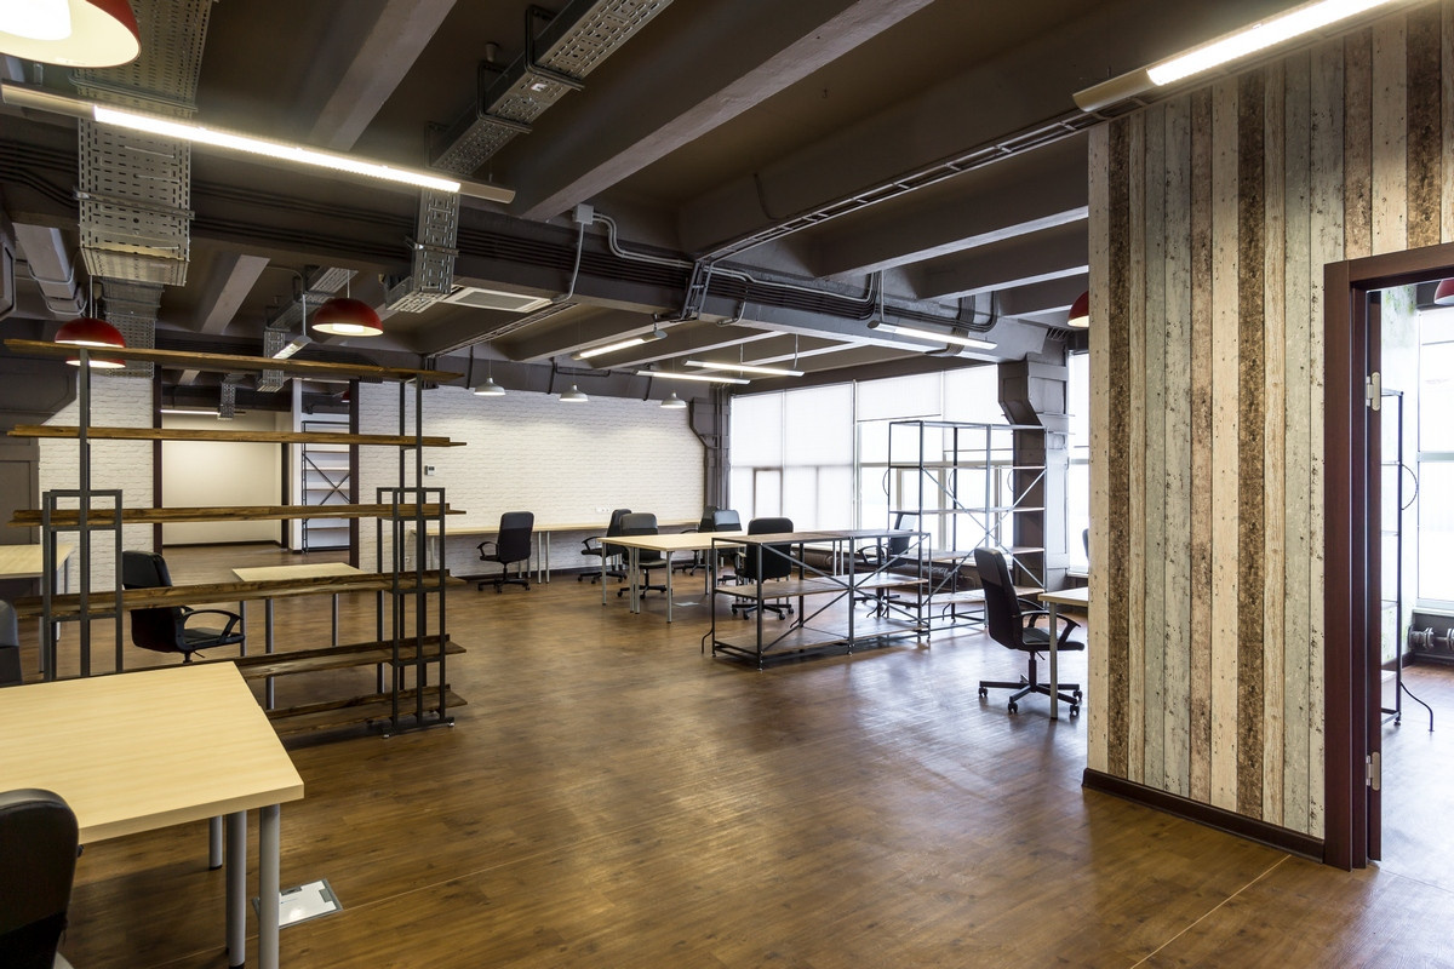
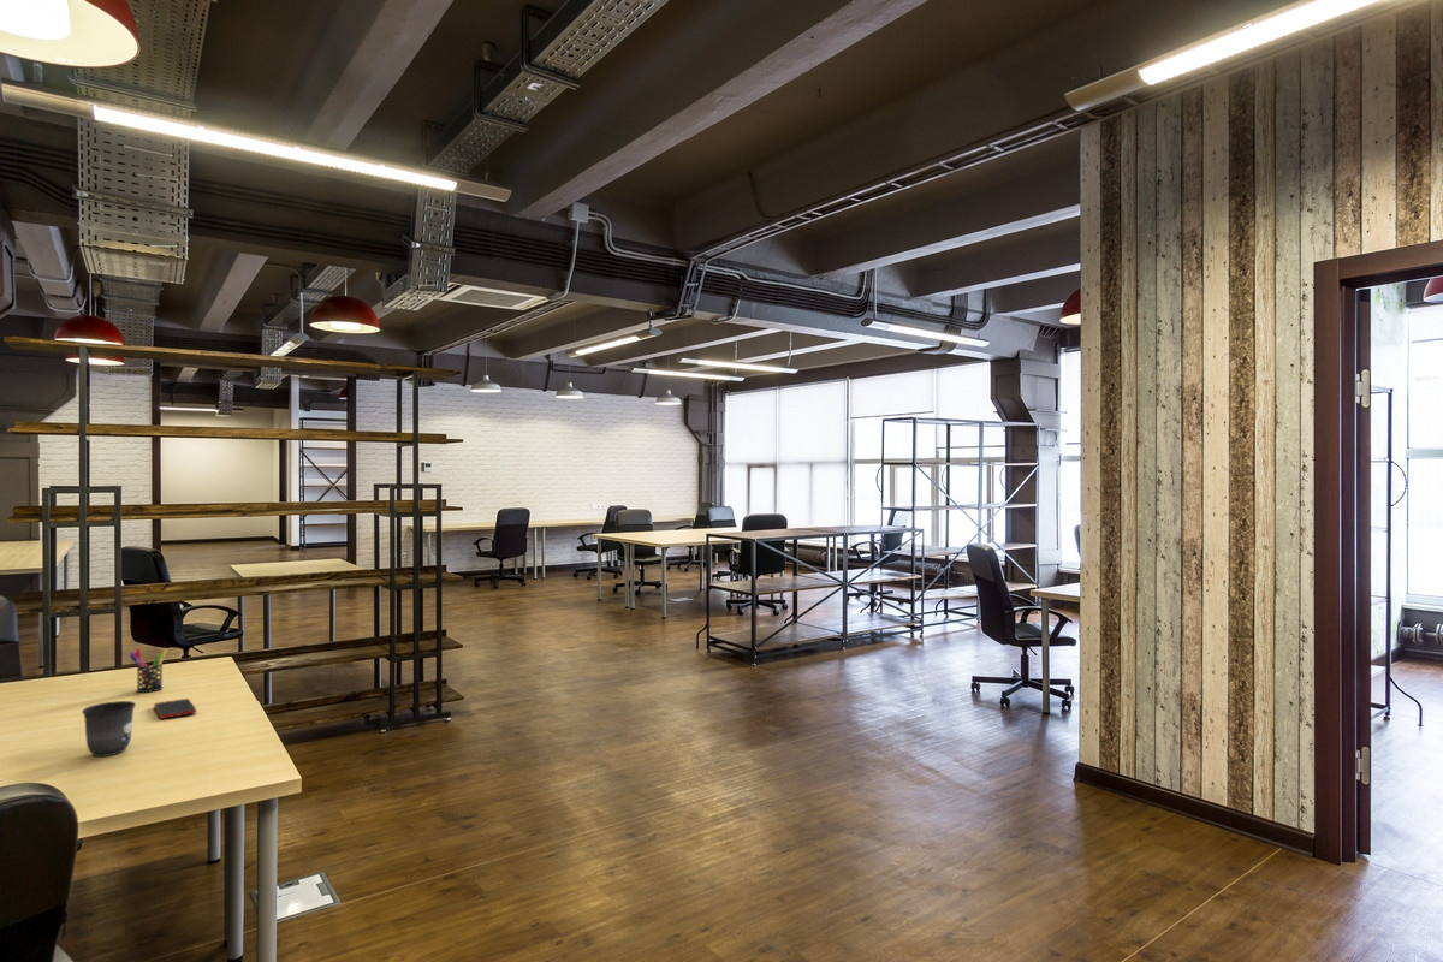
+ pen holder (149, 669)
+ cell phone (174, 708)
+ mug (113, 726)
